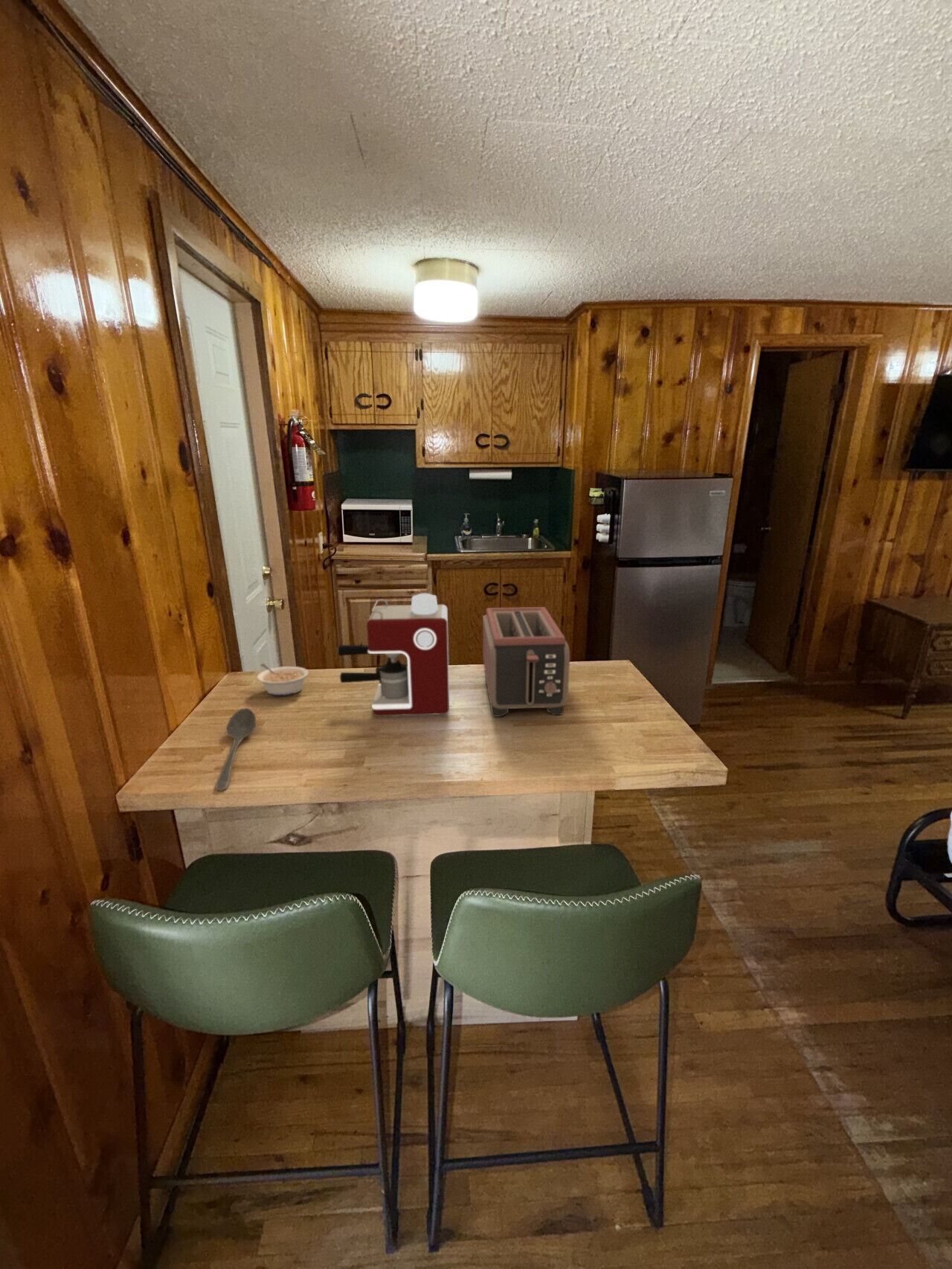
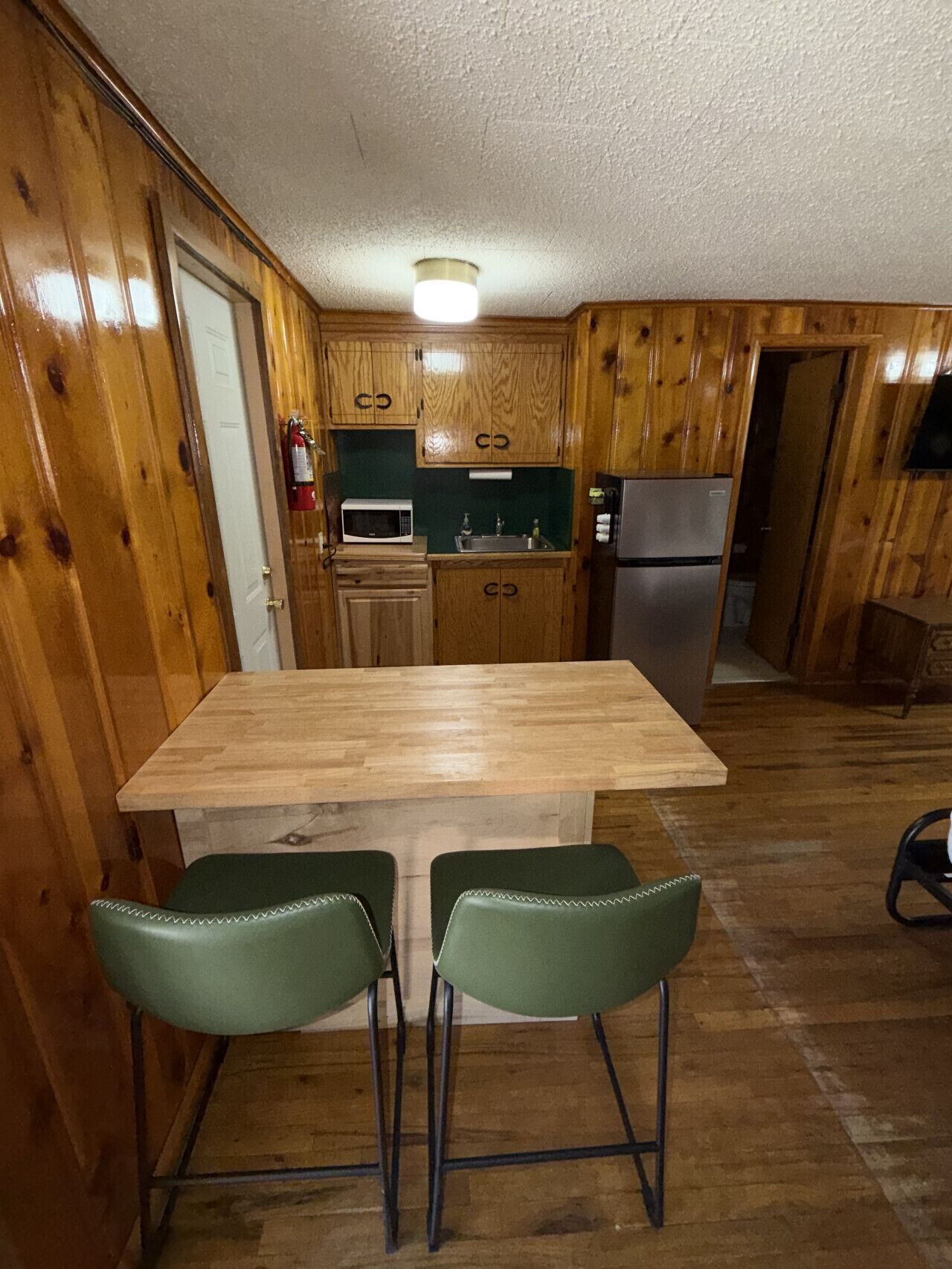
- stirrer (234, 745)
- toaster (522, 661)
- coffee maker (393, 651)
- legume (281, 680)
